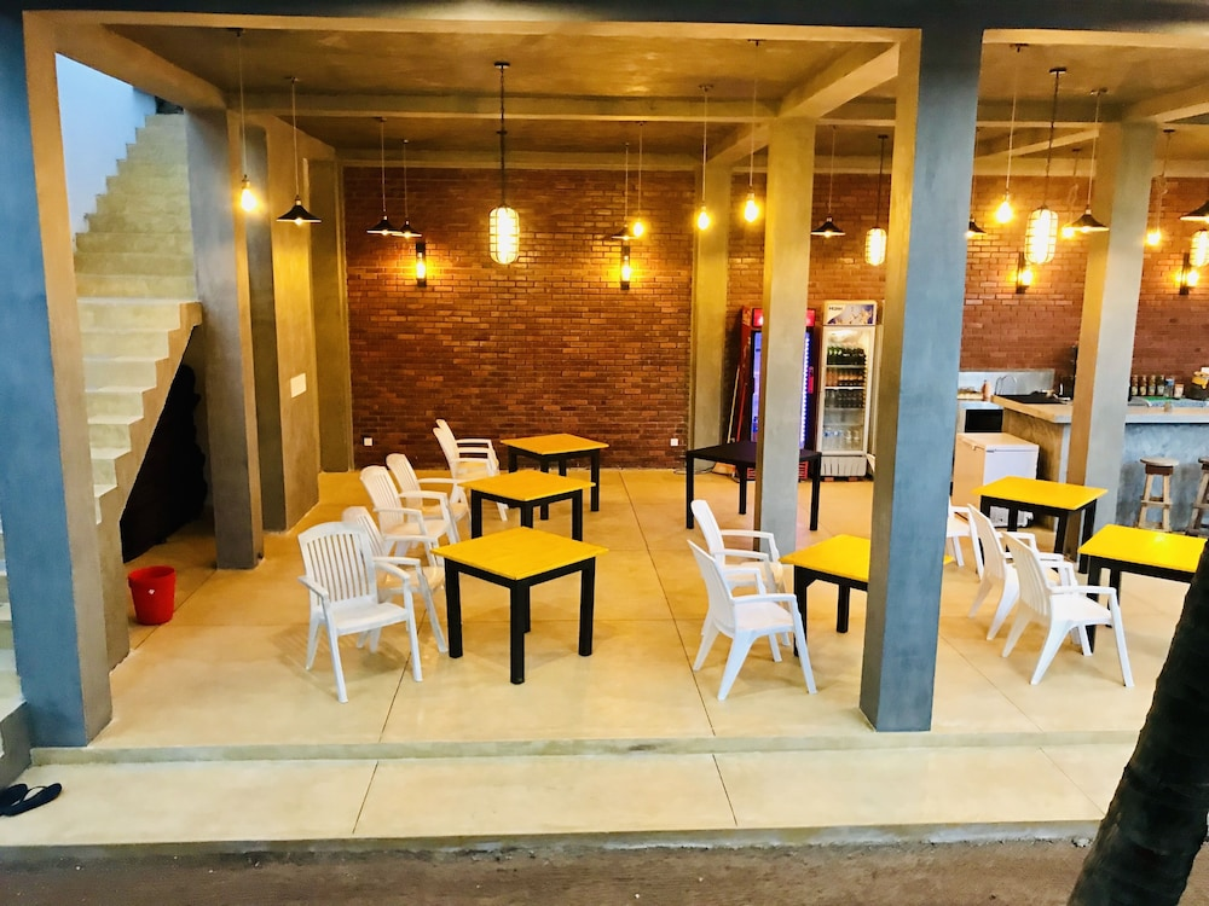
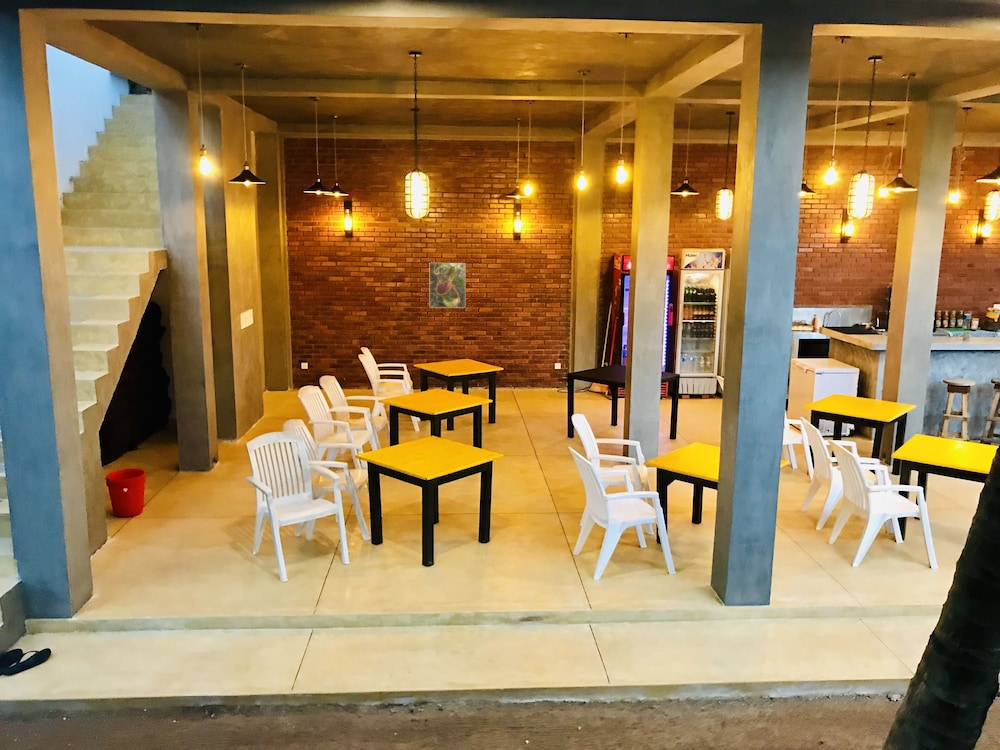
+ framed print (447, 285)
